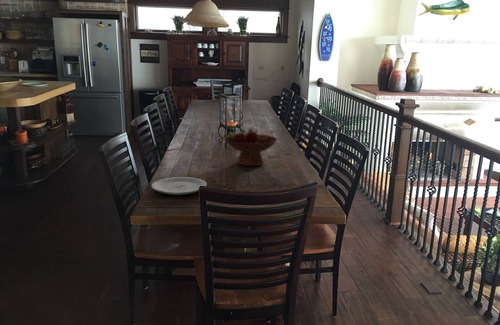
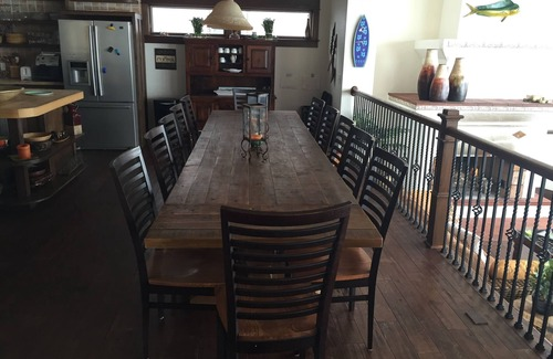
- plate (179, 186)
- fruit bowl (250, 146)
